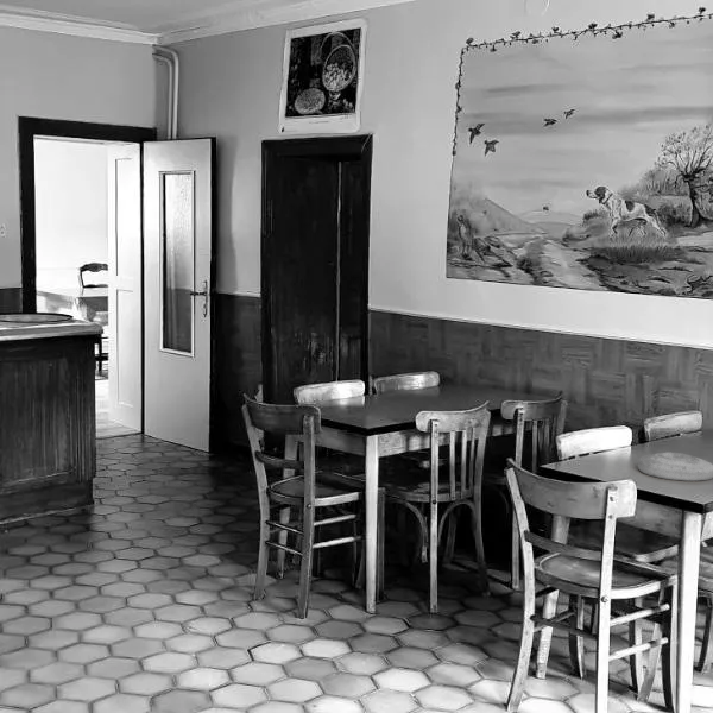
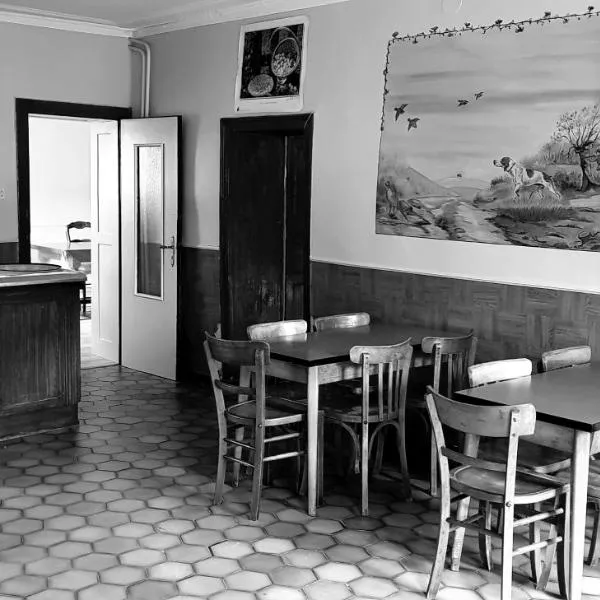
- plate (676, 463)
